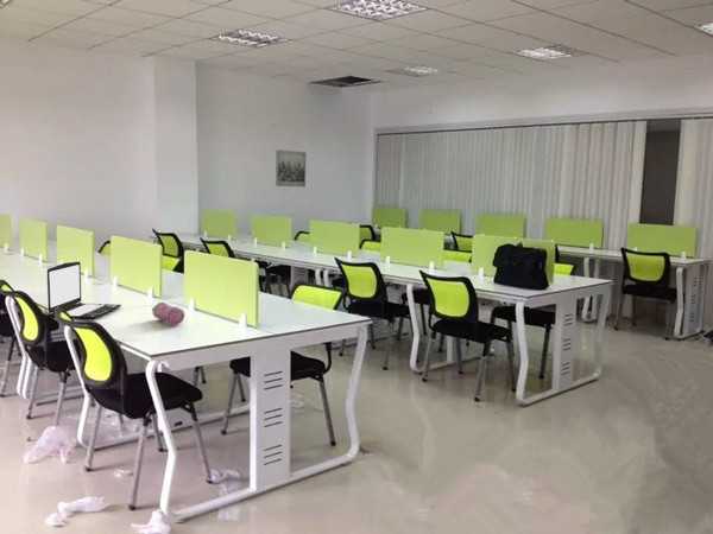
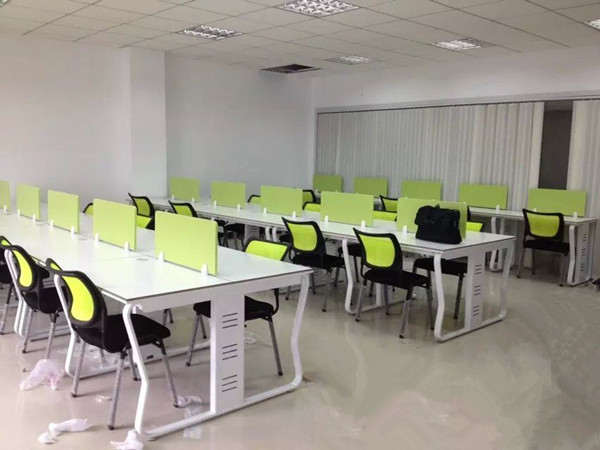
- pencil case (168, 312)
- laptop (80, 288)
- wall art (291, 169)
